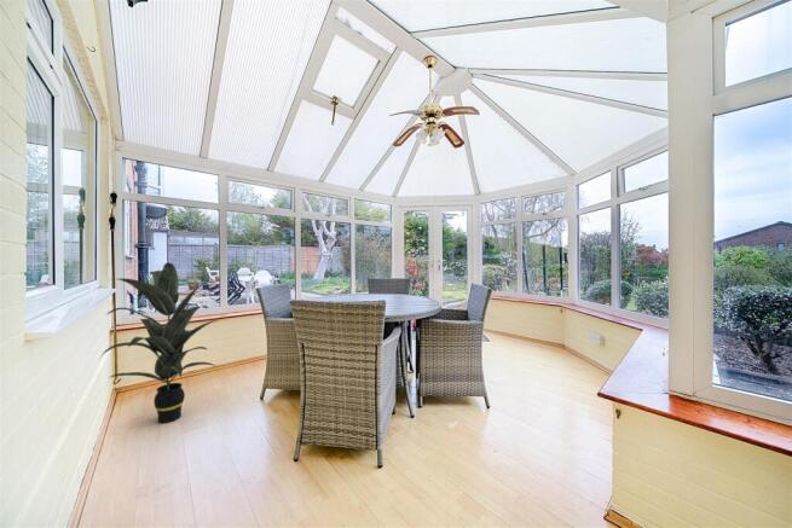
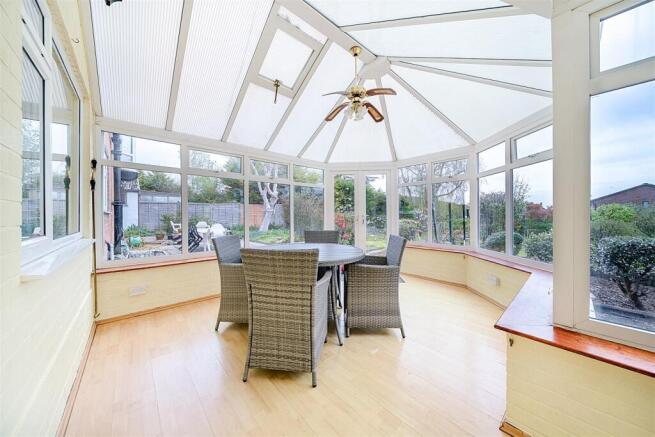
- indoor plant (164, 342)
